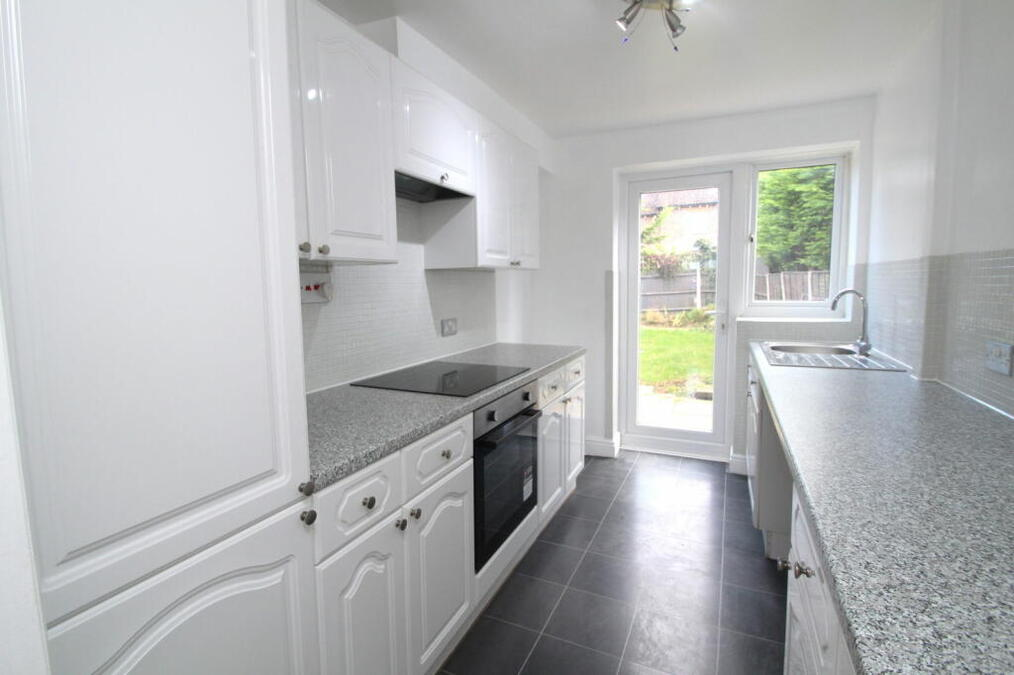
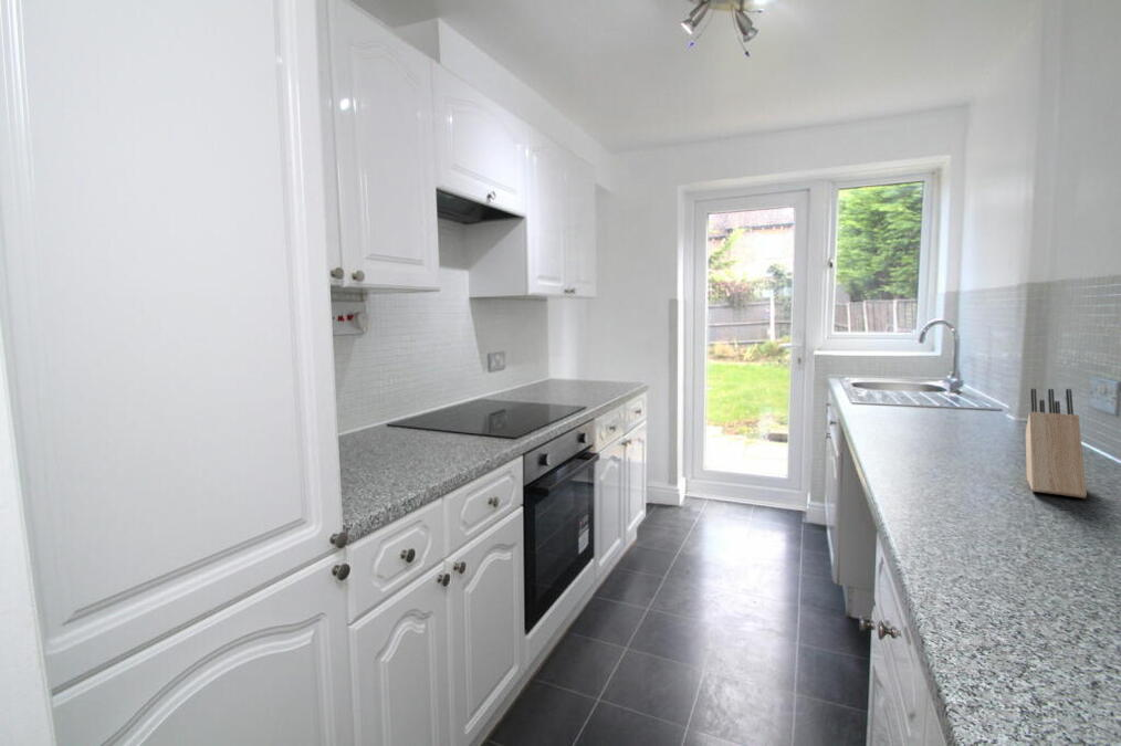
+ knife block (1054, 437)
